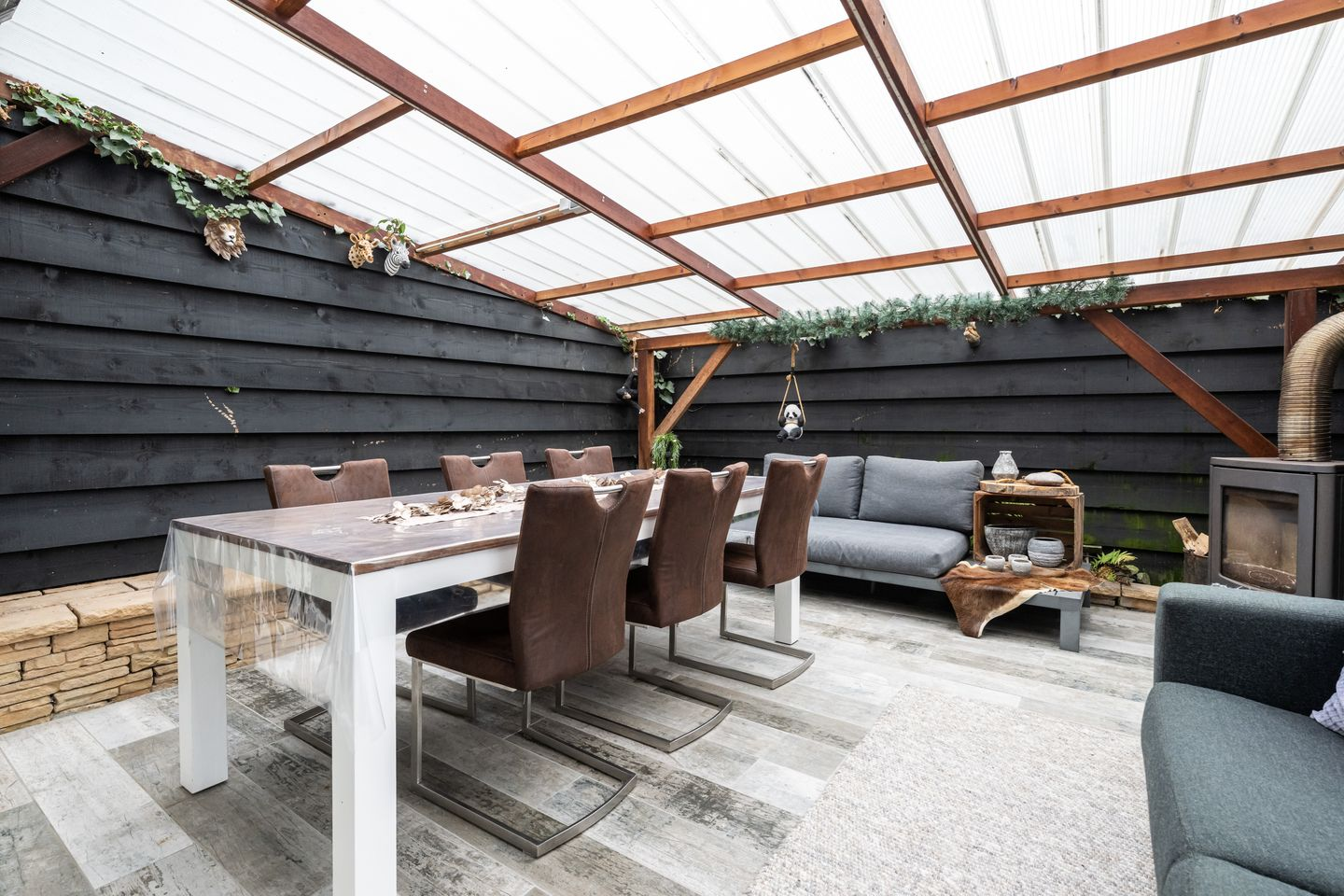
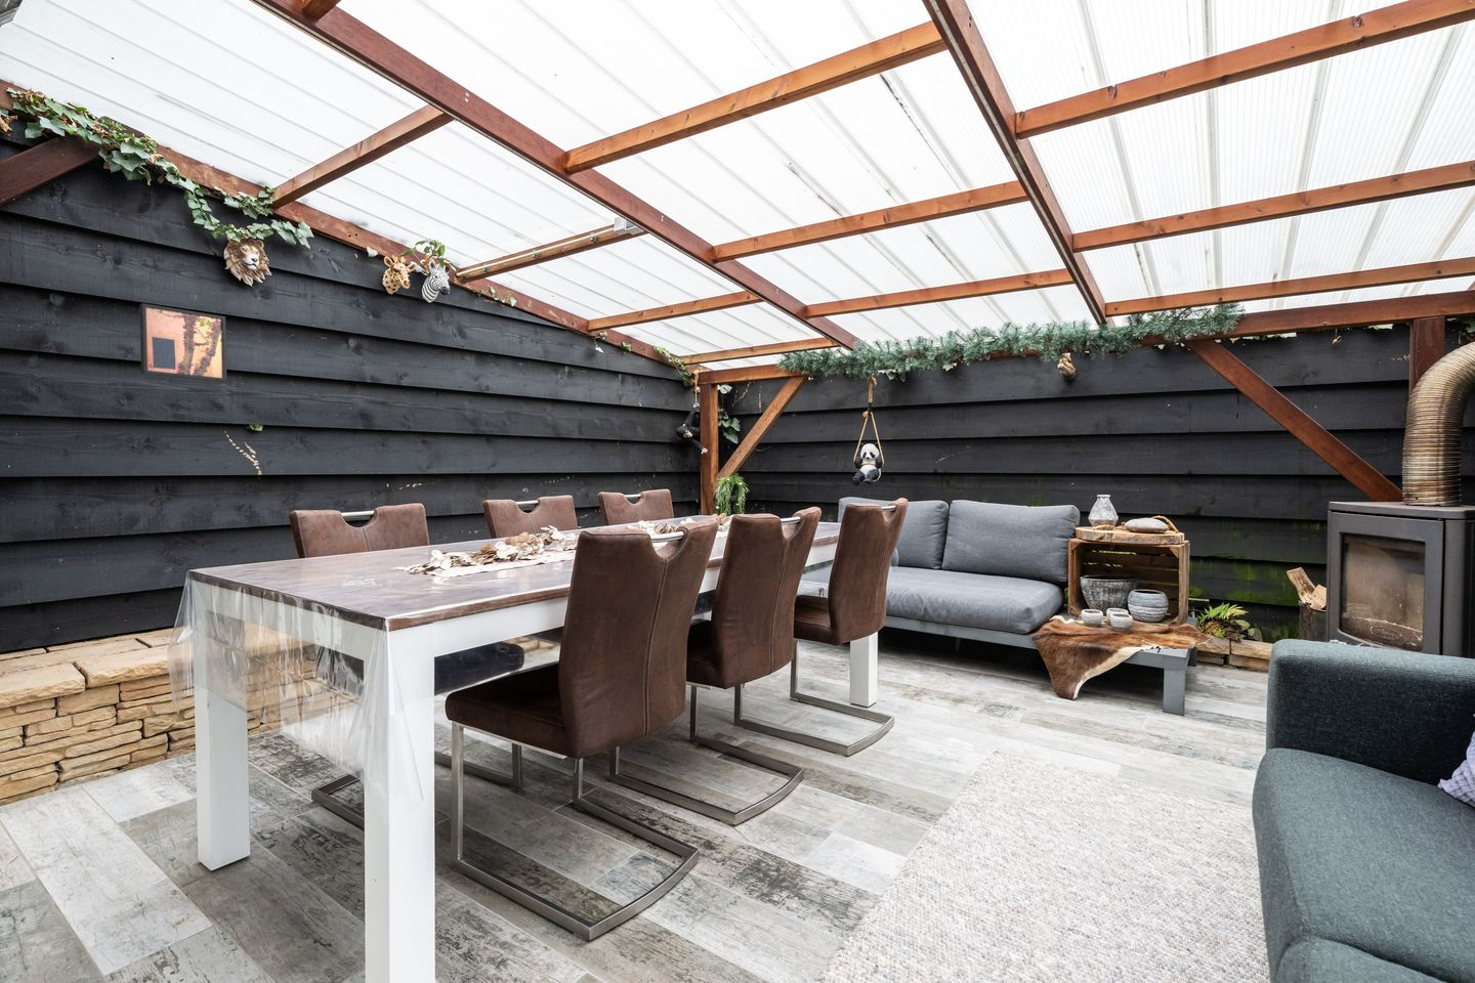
+ wall art (184, 344)
